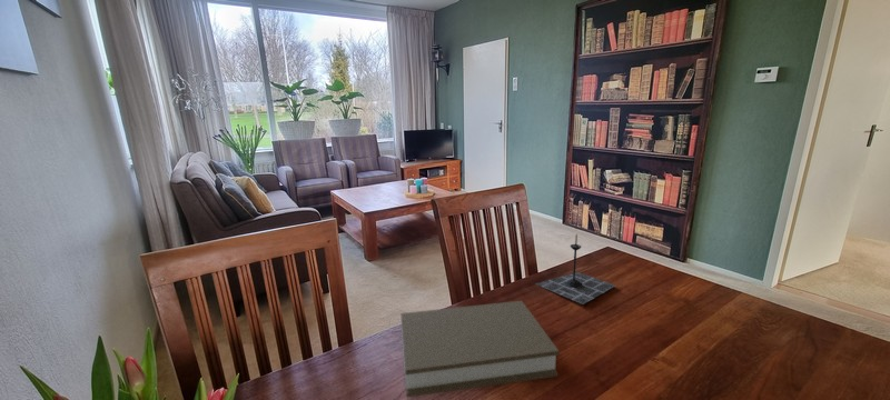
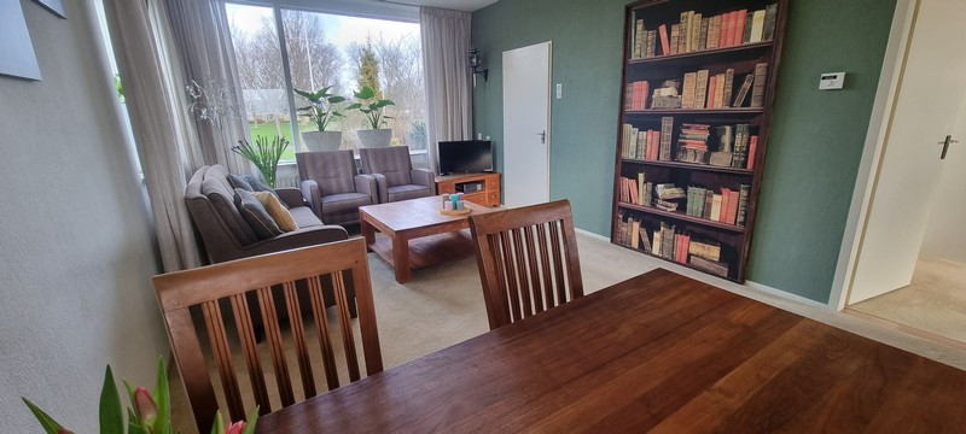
- candle (574, 259)
- book (472, 341)
